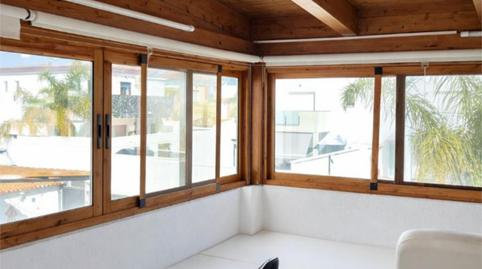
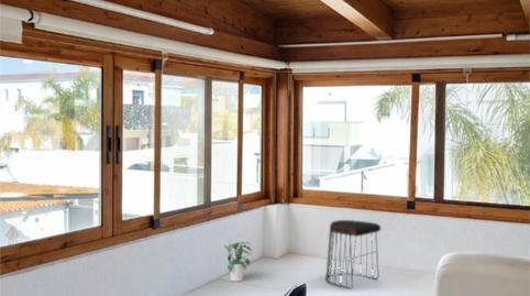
+ stool (349, 252)
+ potted plant (239, 260)
